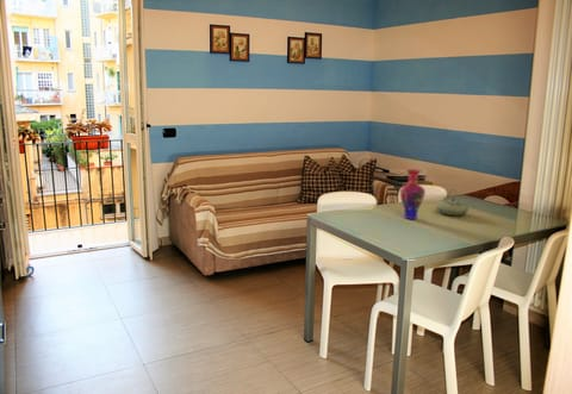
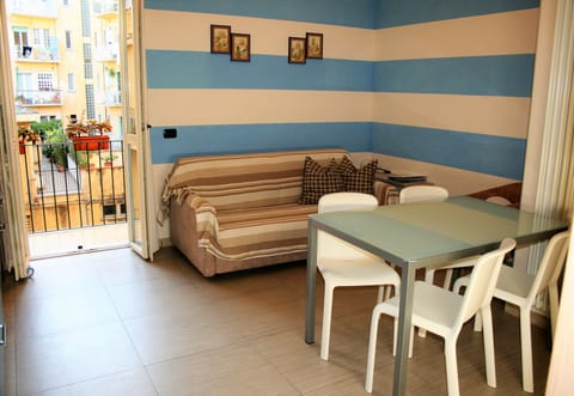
- vase (411, 194)
- teapot (452, 201)
